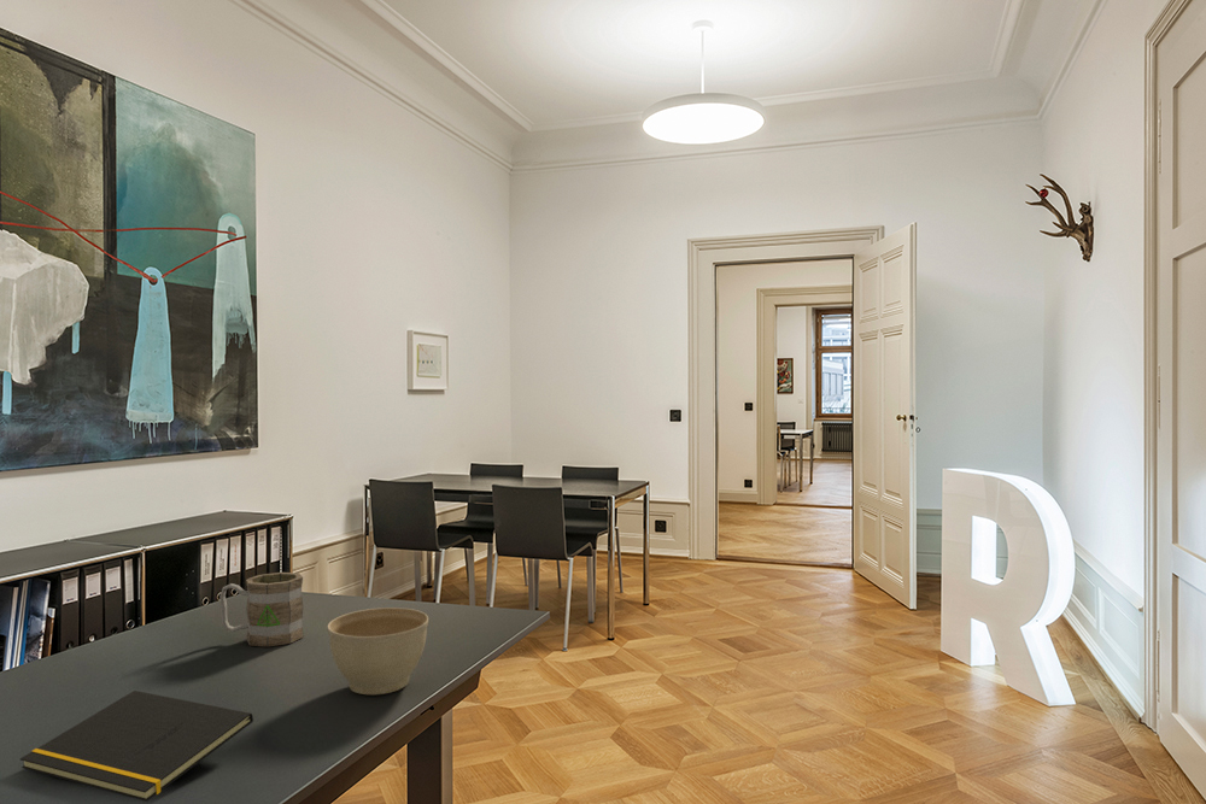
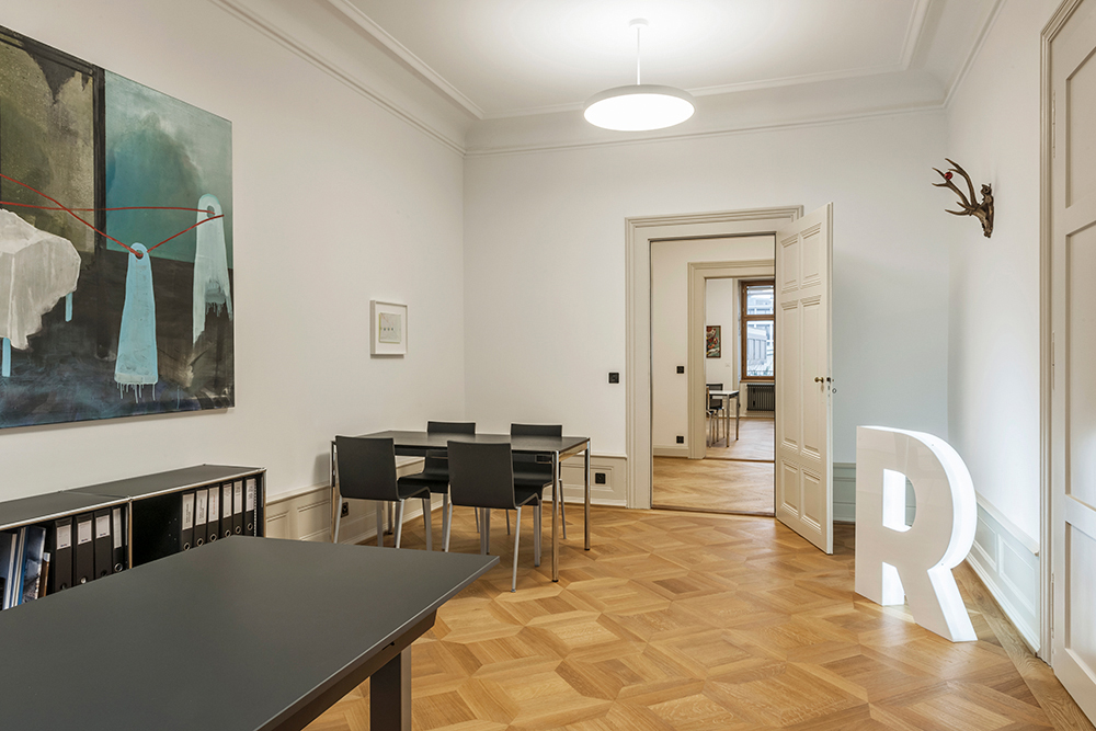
- planter bowl (379, 652)
- mug (262, 609)
- notepad (140, 739)
